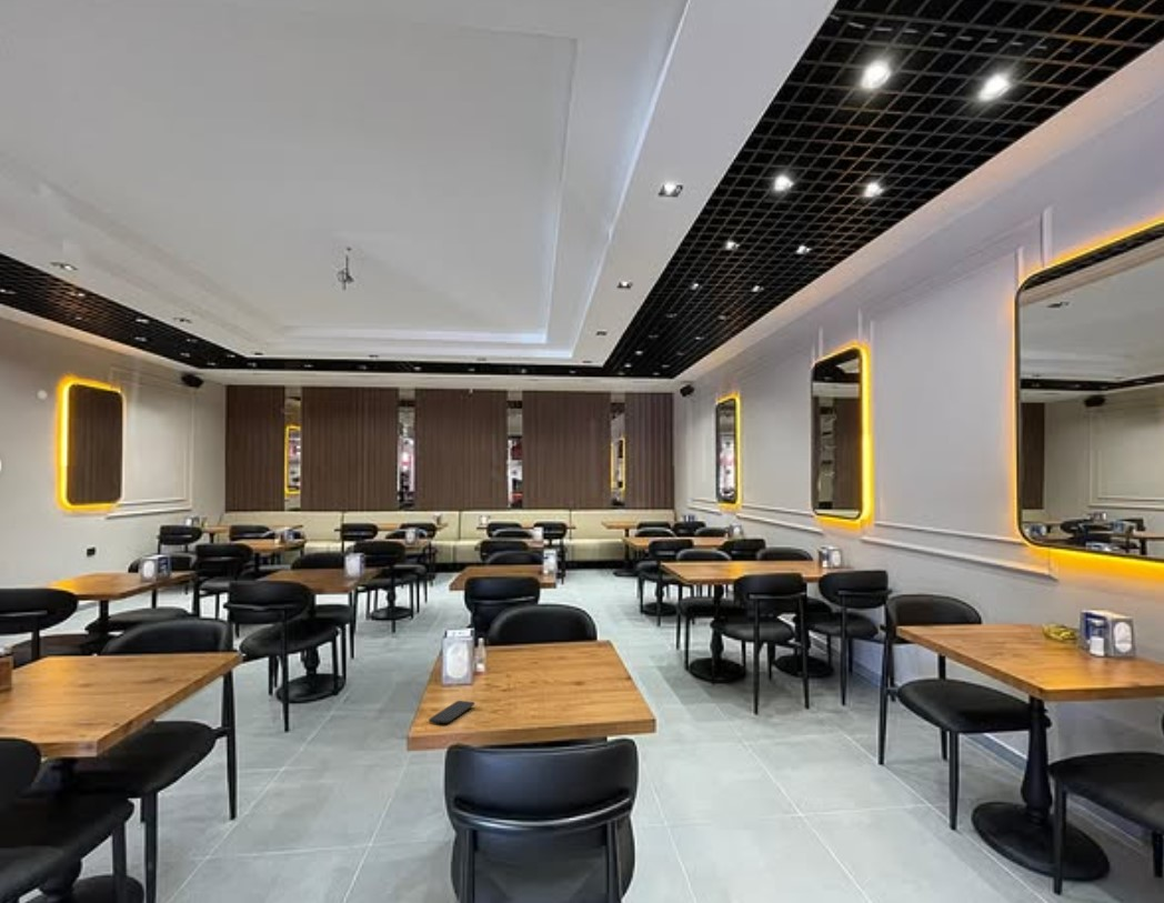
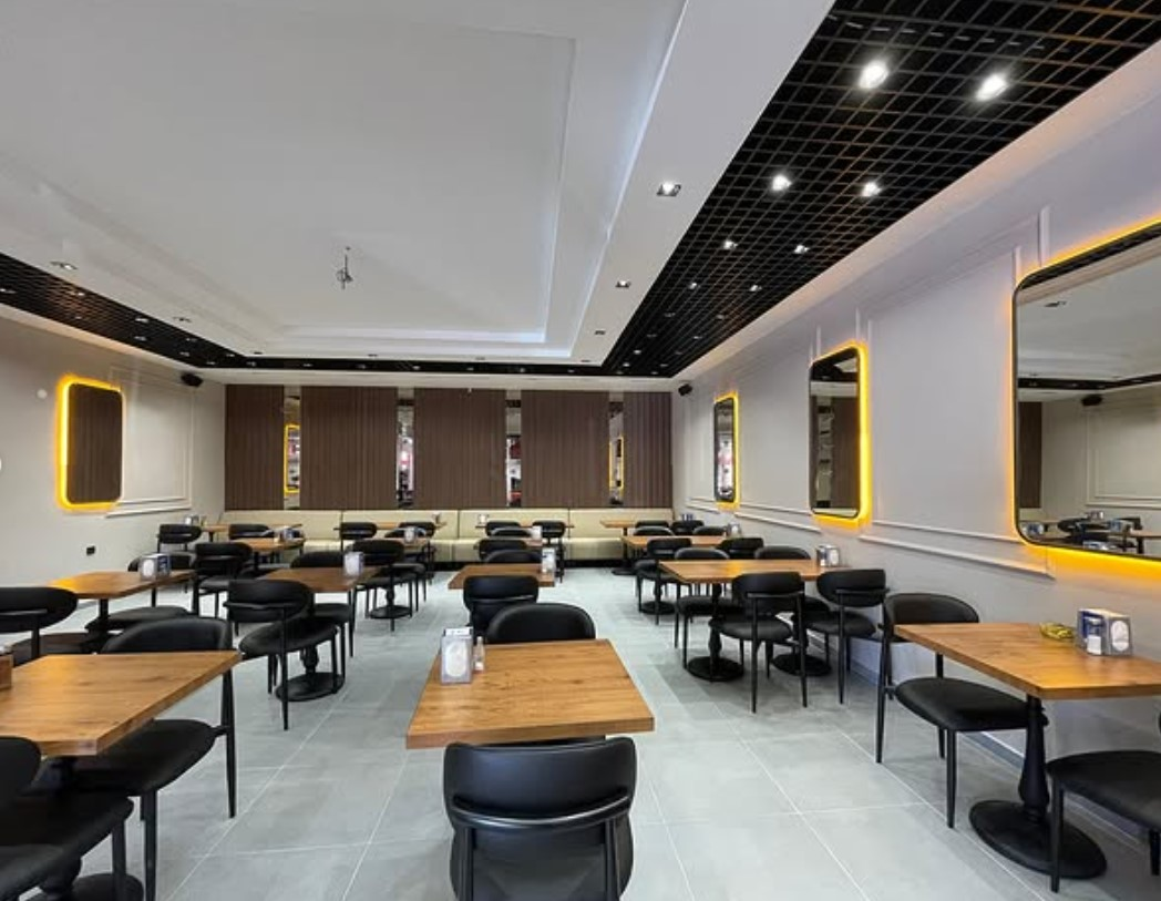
- smartphone (452, 711)
